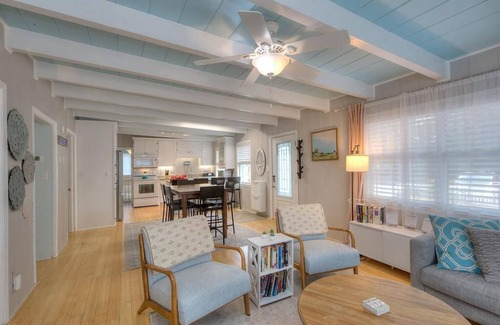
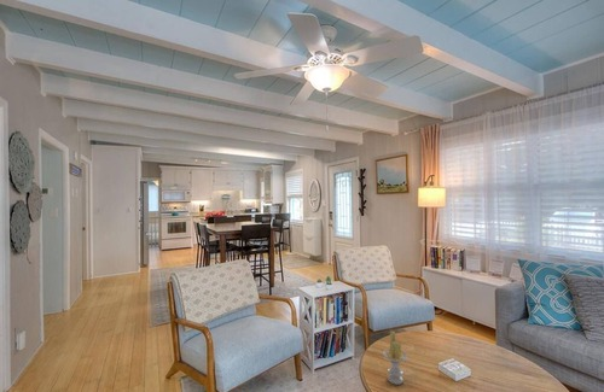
+ candle (395, 356)
